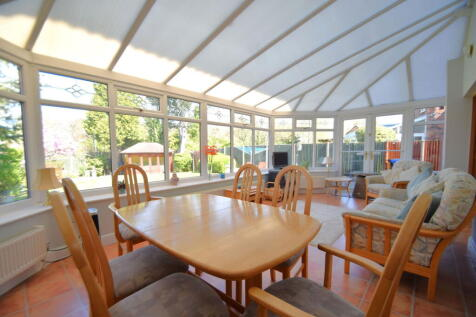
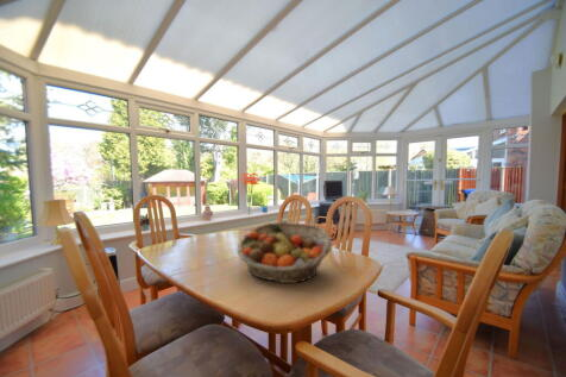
+ fruit basket (283, 249)
